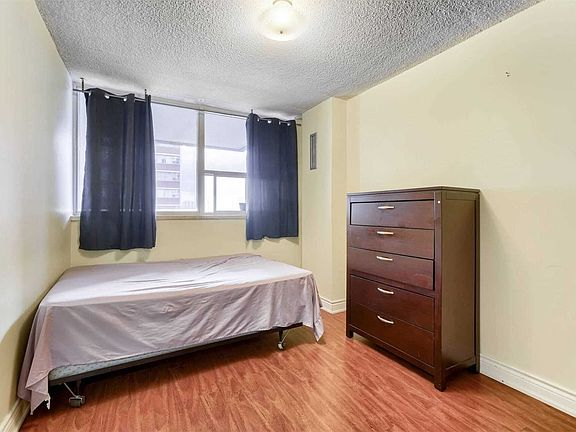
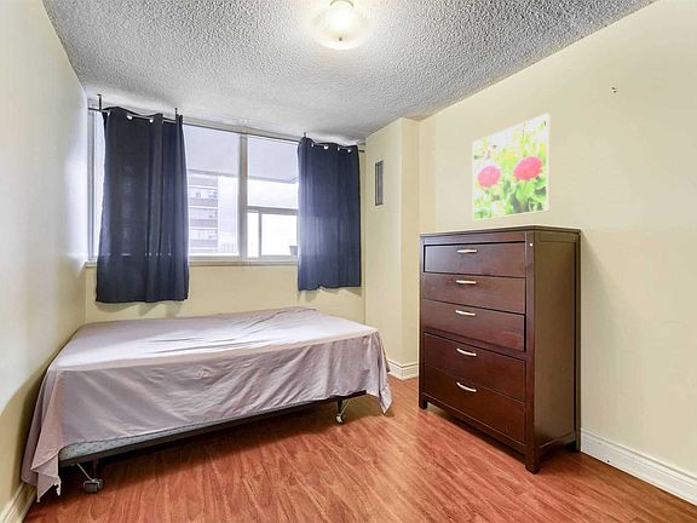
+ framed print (507, 172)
